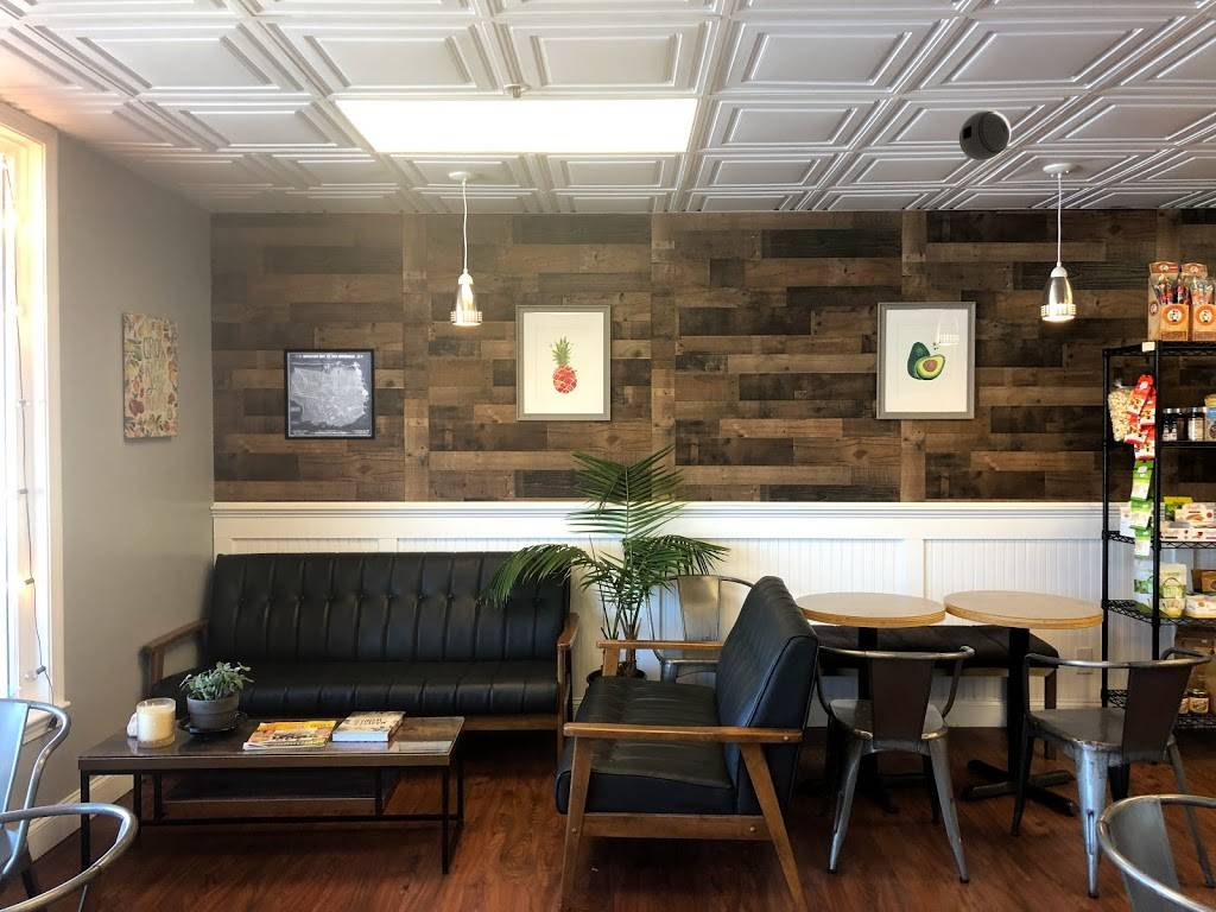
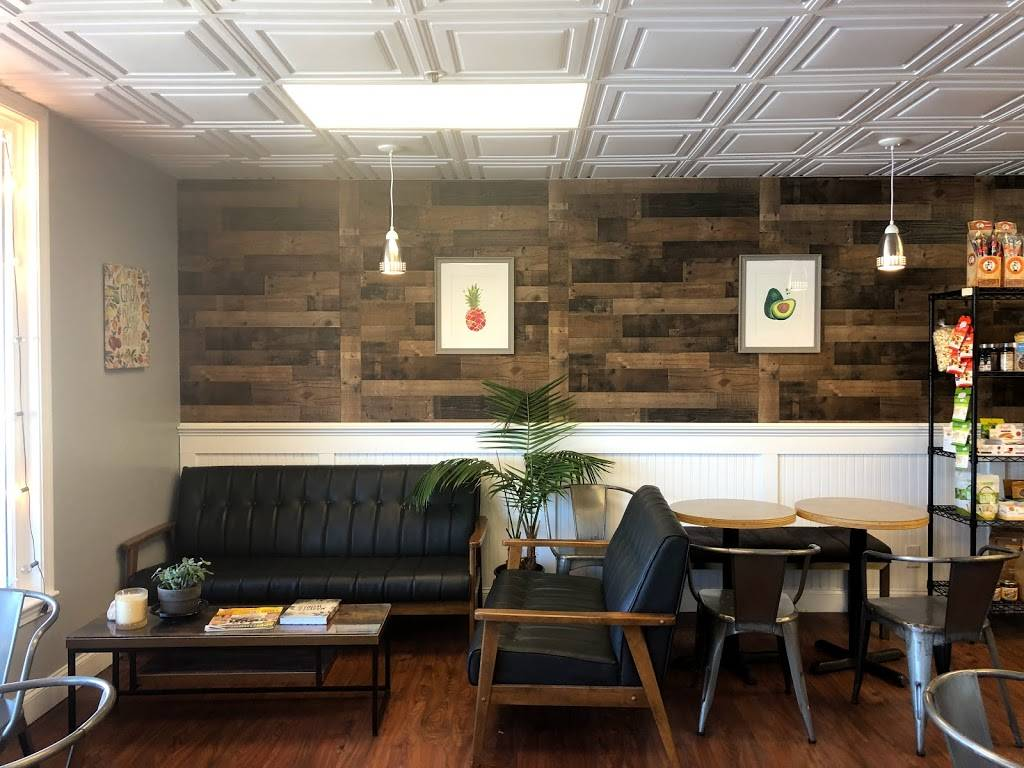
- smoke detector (984, 135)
- wall art (329, 394)
